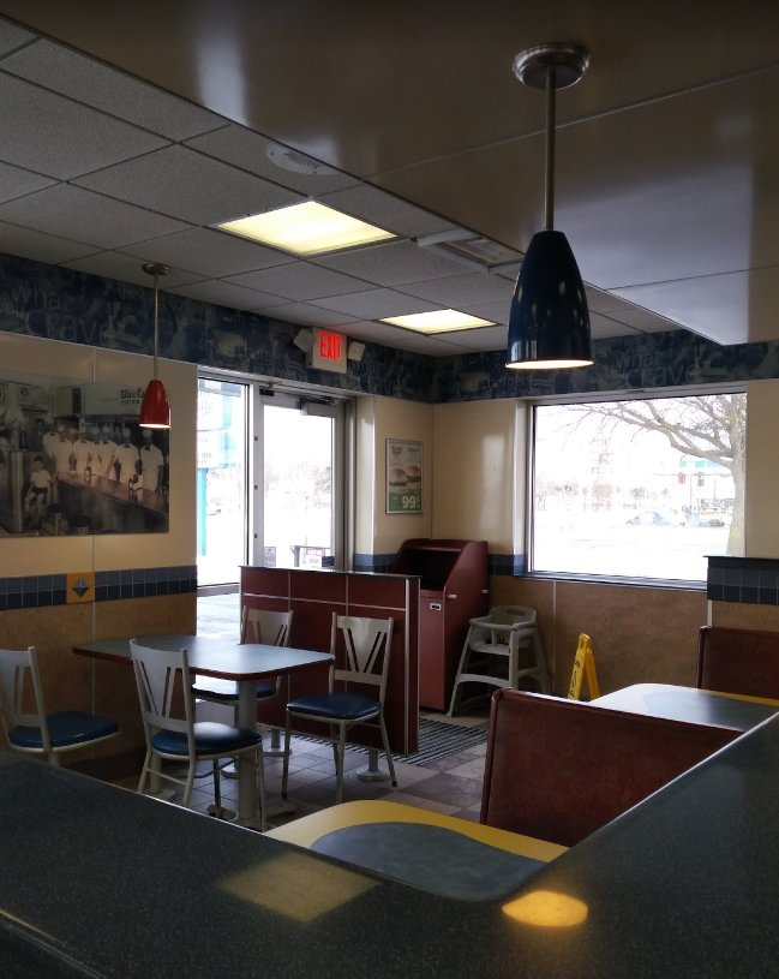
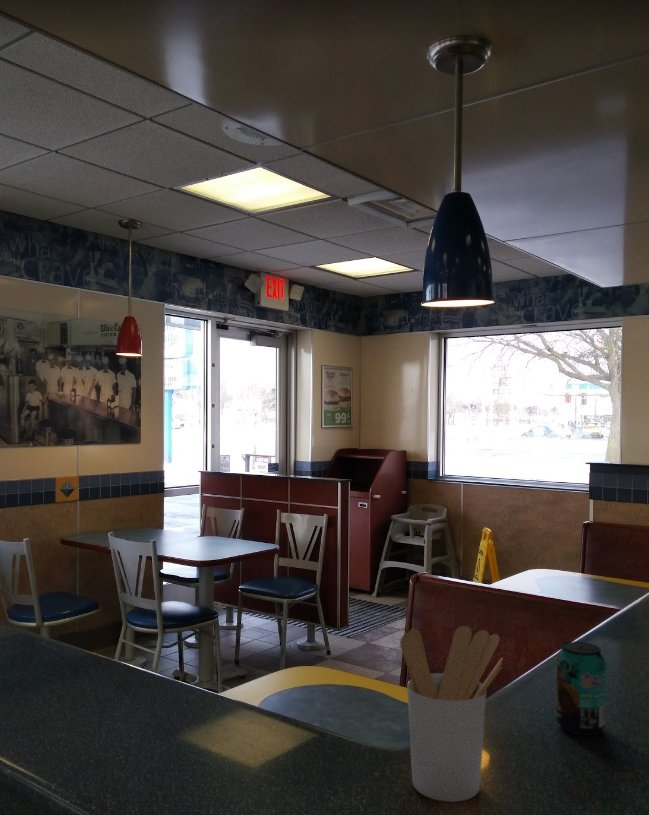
+ utensil holder (455, 705)
+ beverage can (580, 687)
